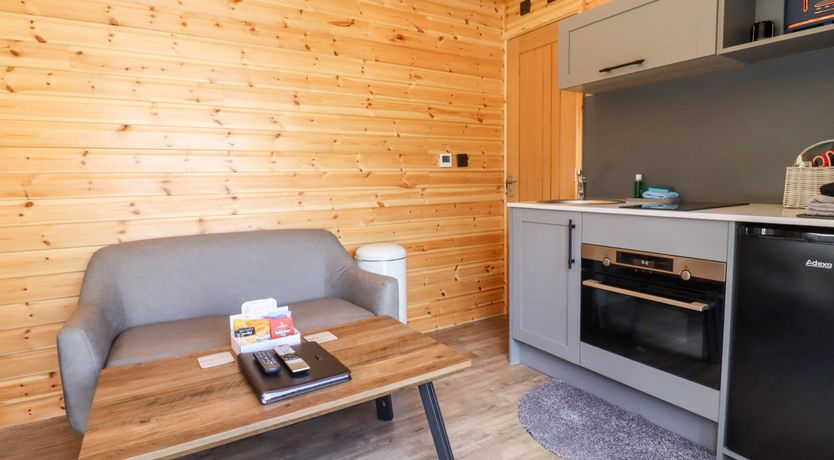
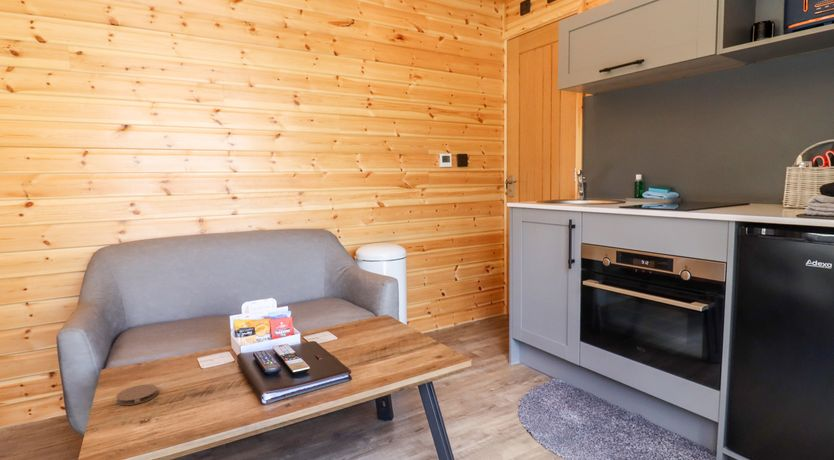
+ coaster (137, 394)
